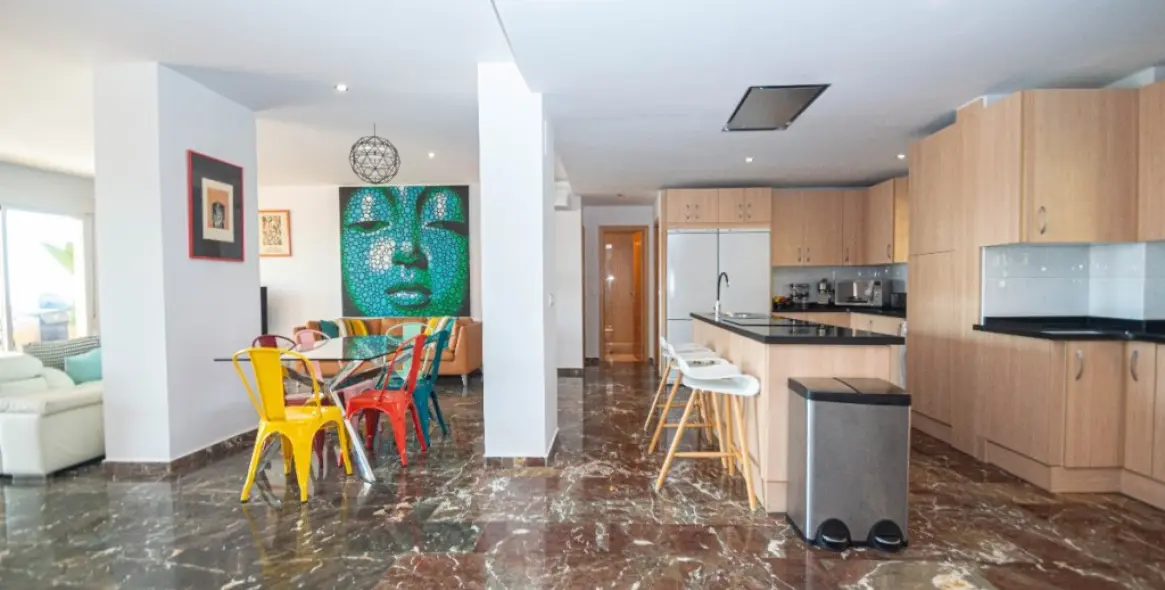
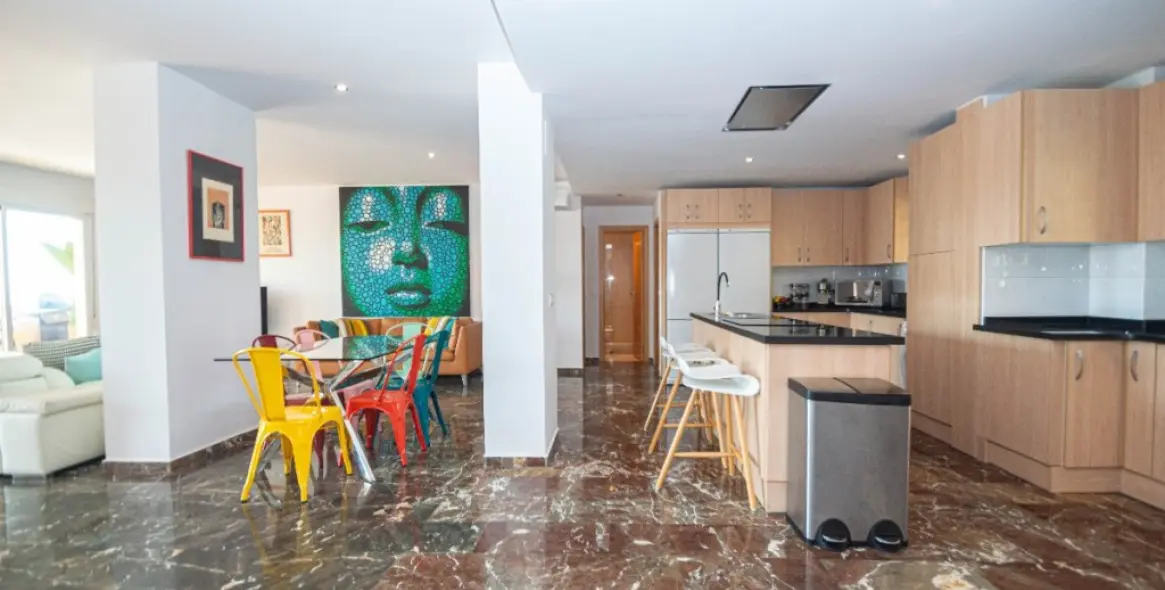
- pendant light (374, 153)
